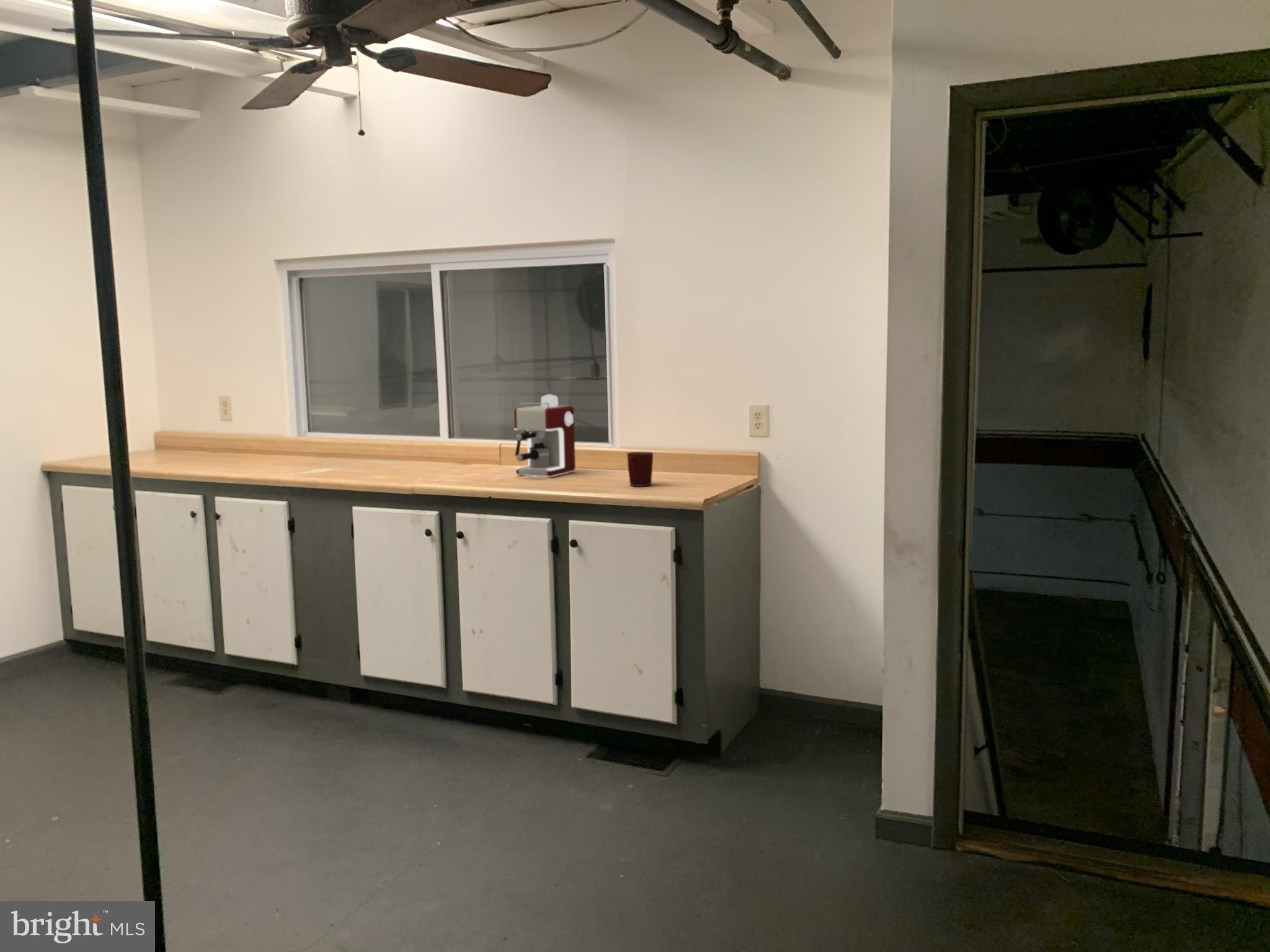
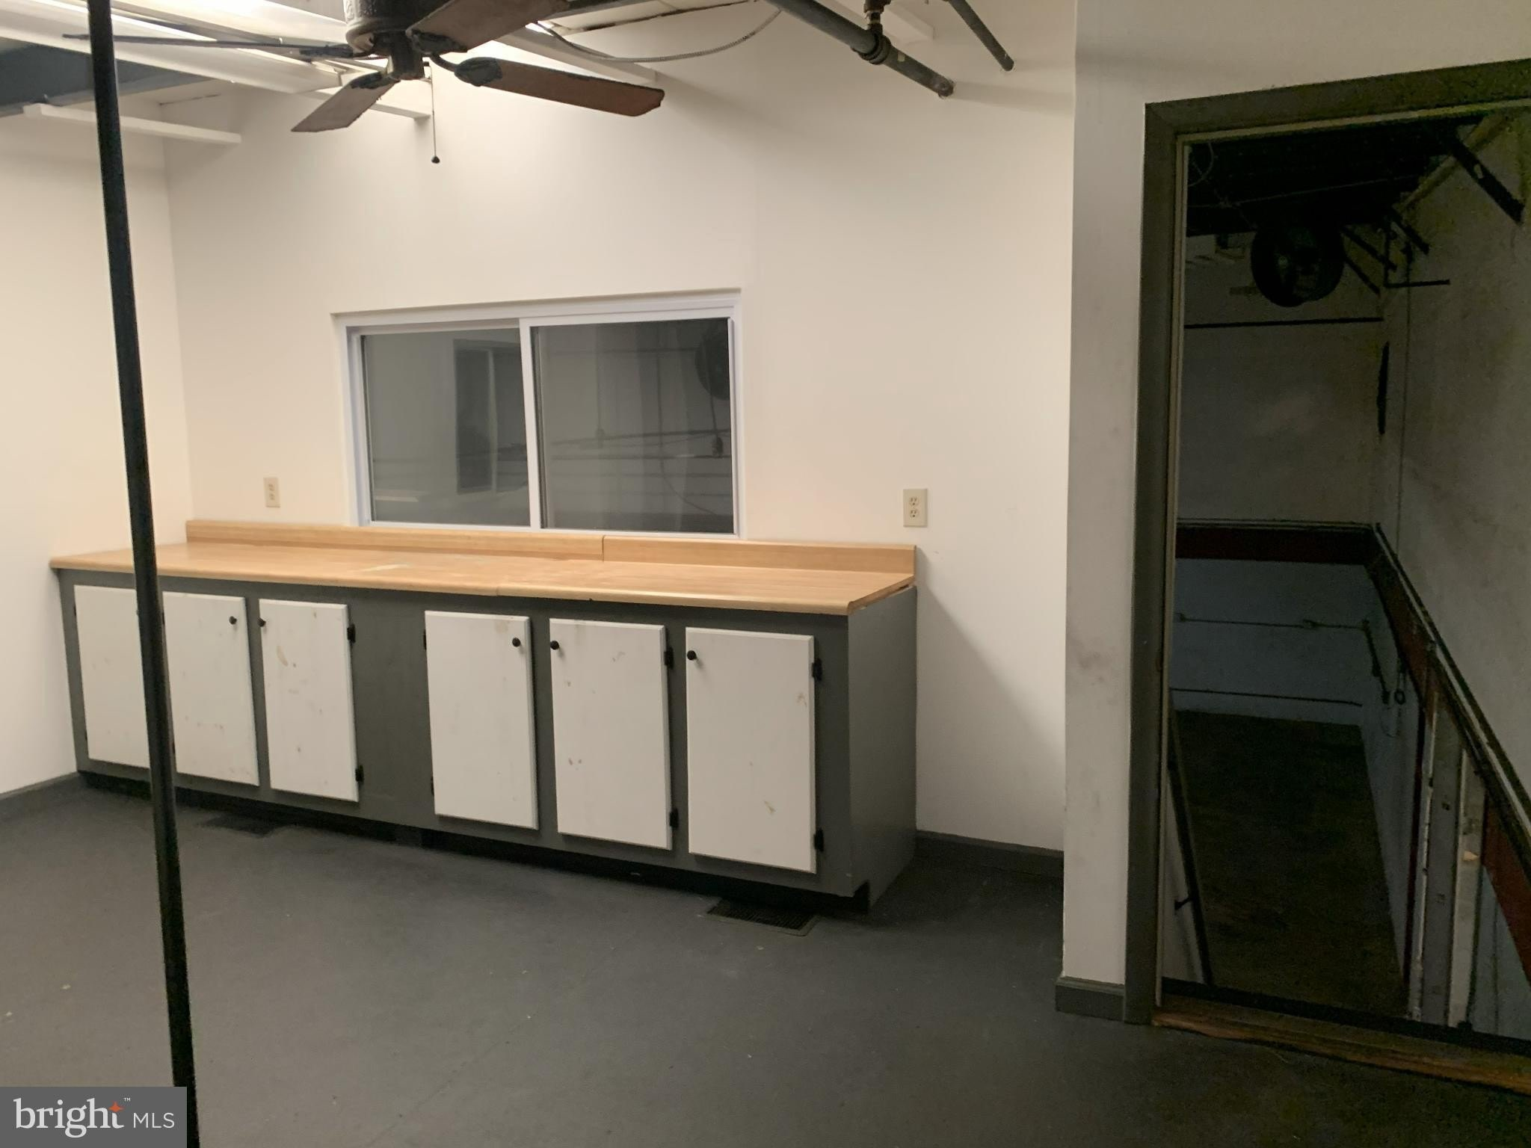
- coffee maker (539, 435)
- mug (638, 469)
